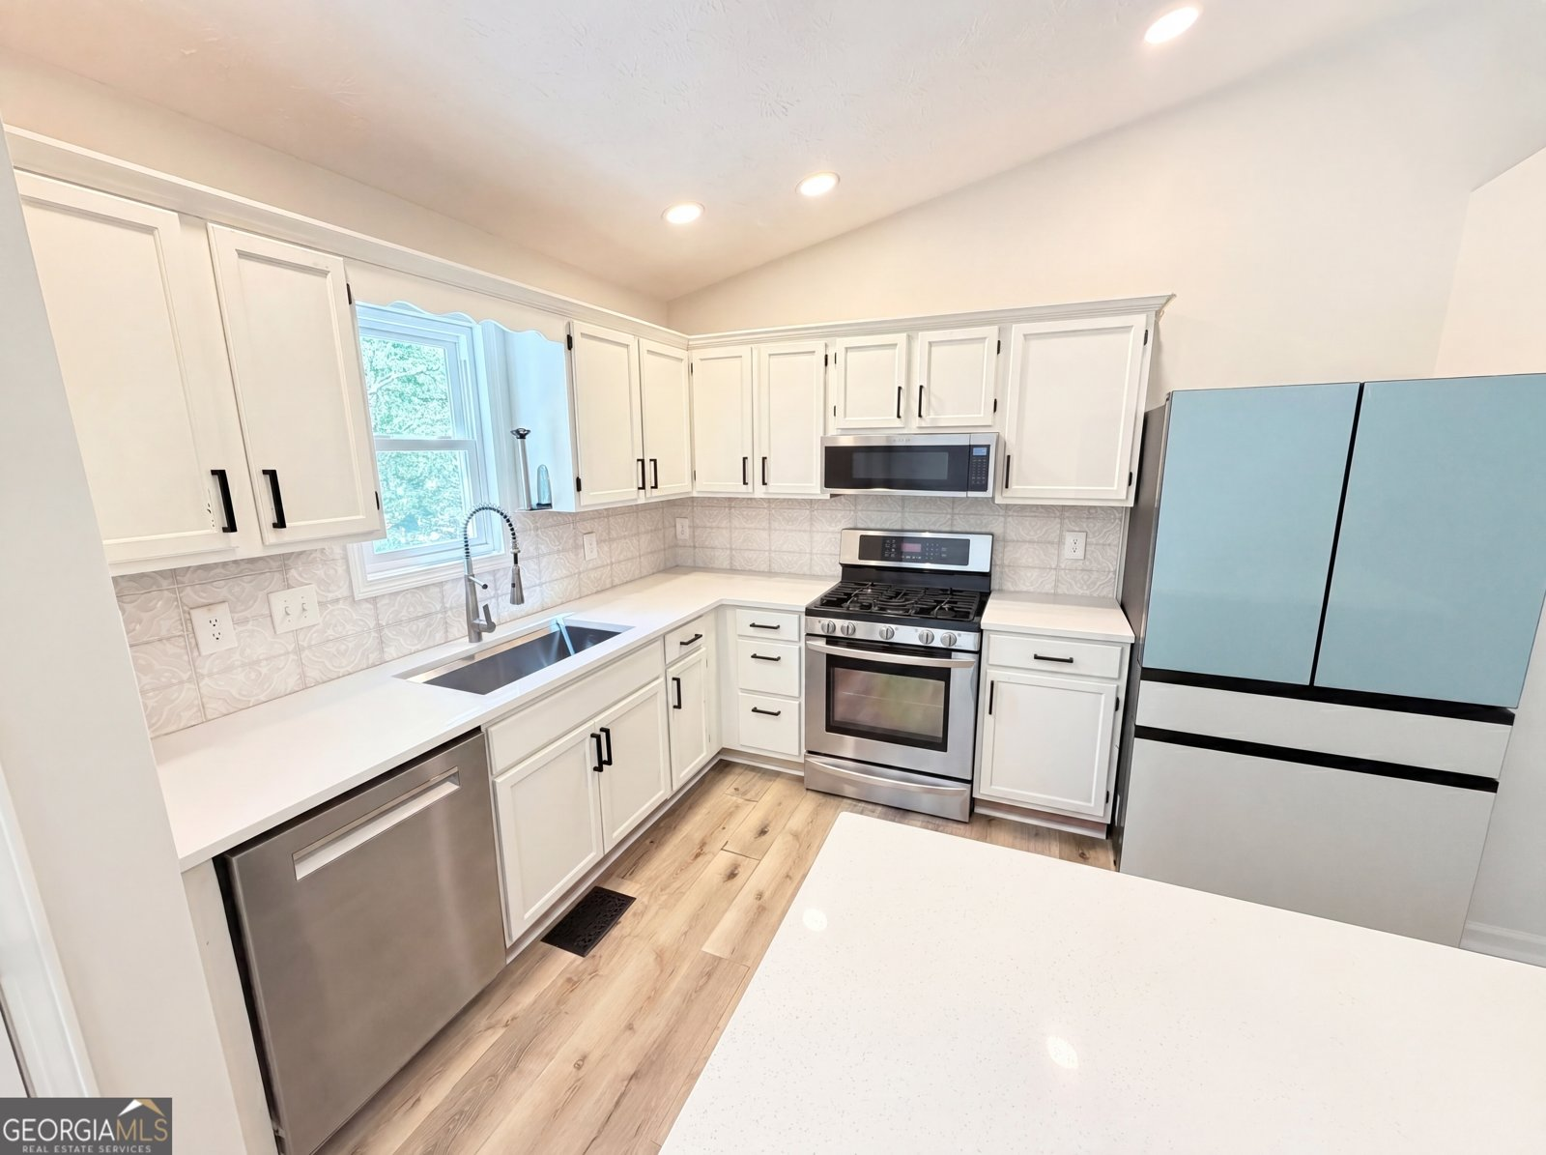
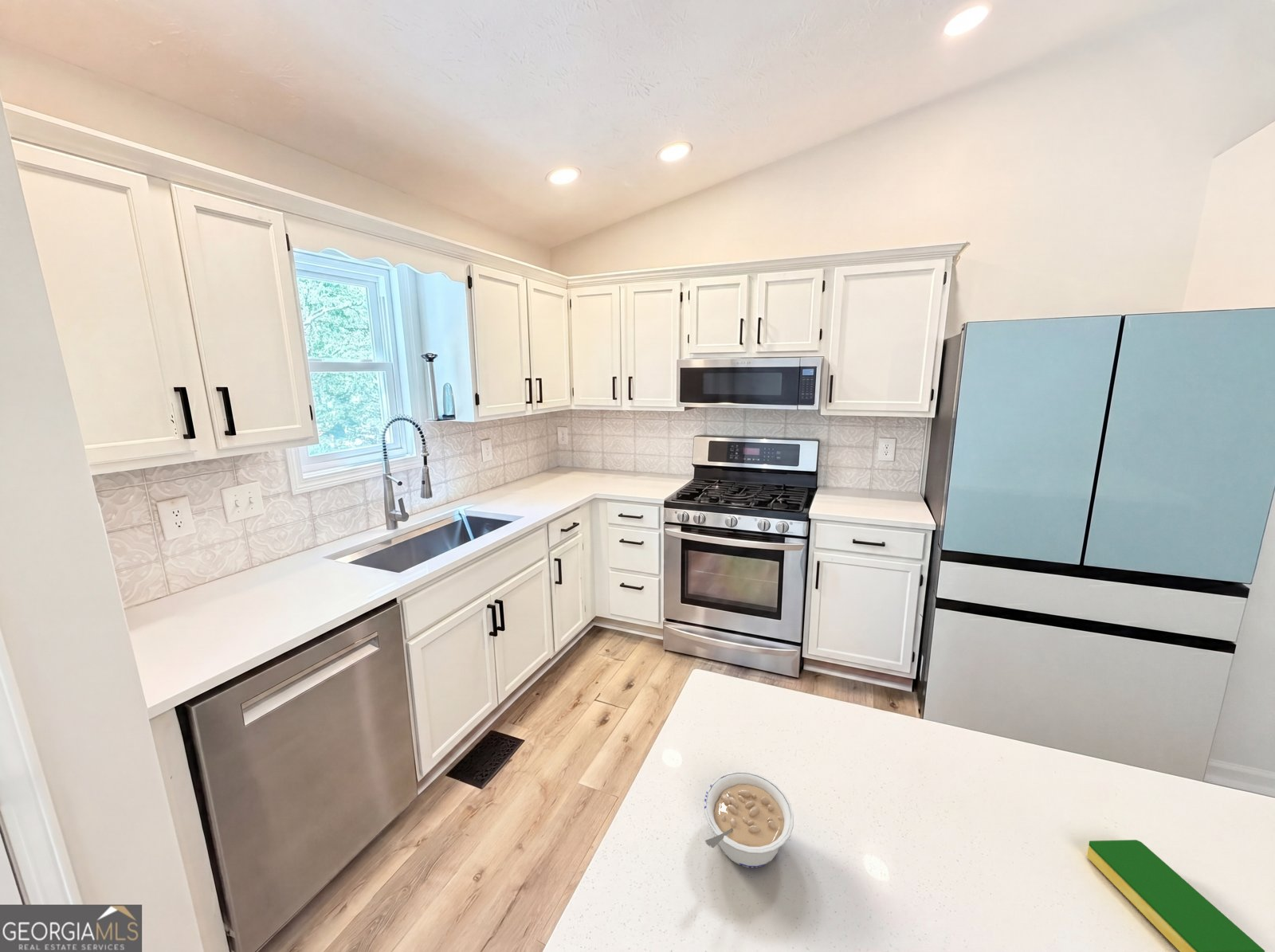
+ legume (747, 823)
+ dish sponge (1166, 899)
